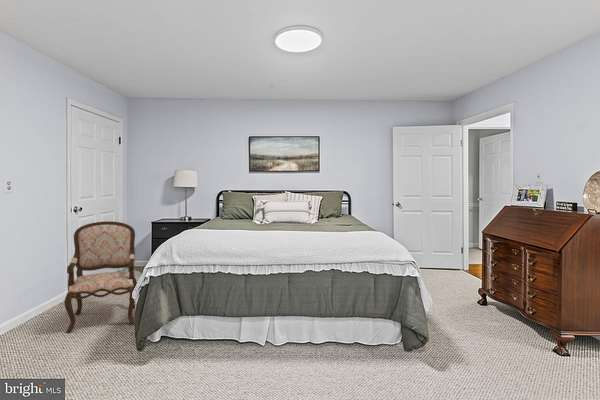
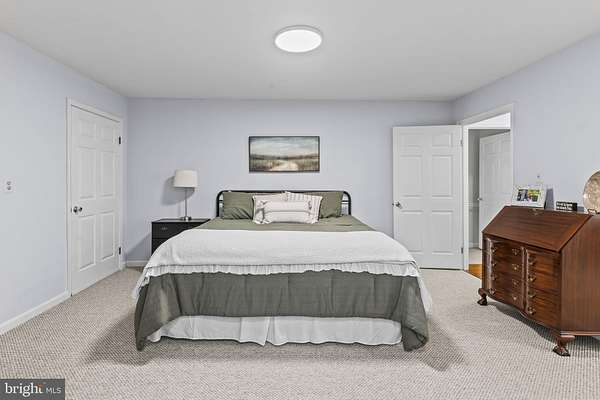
- armchair (103, 273)
